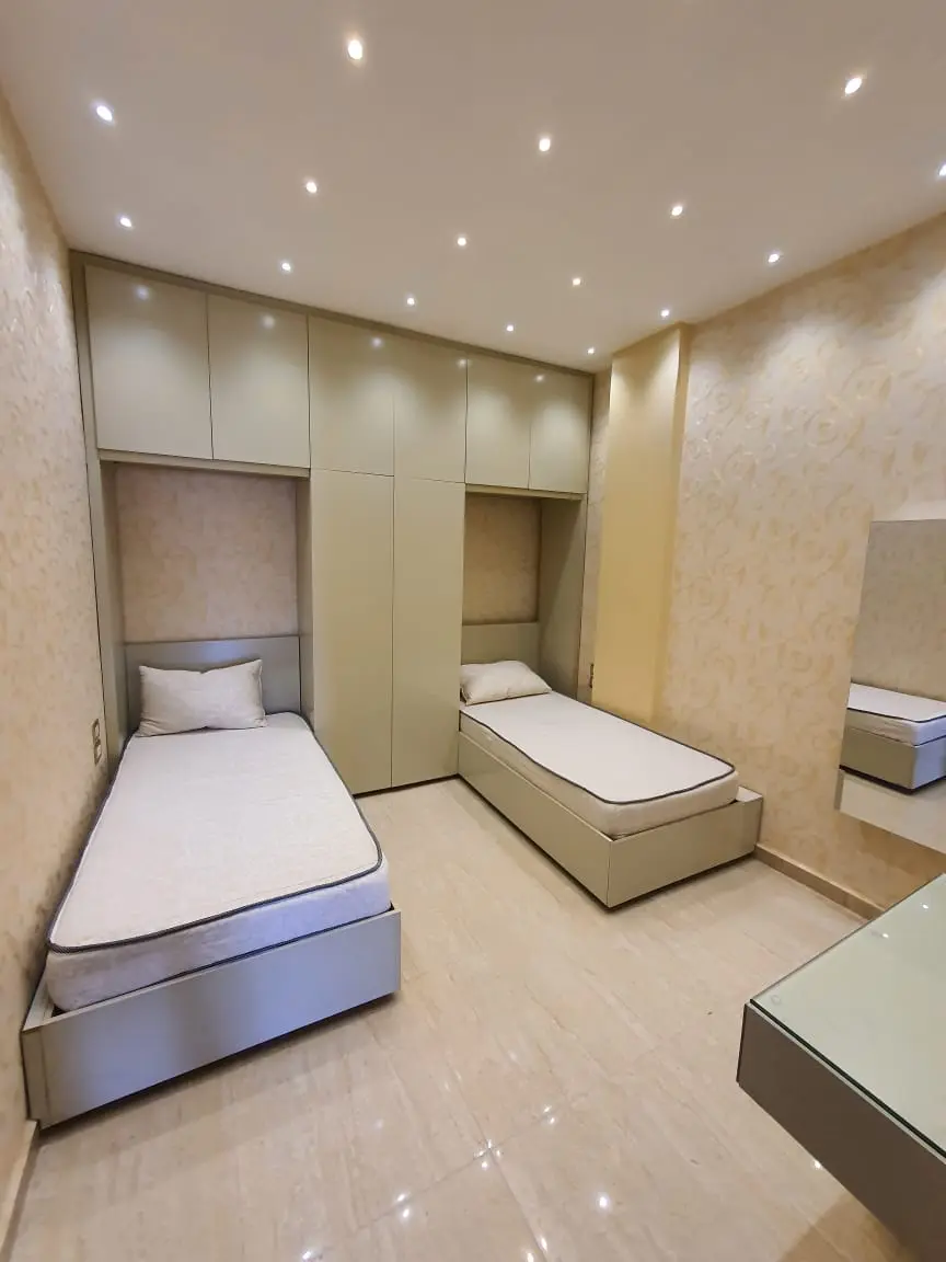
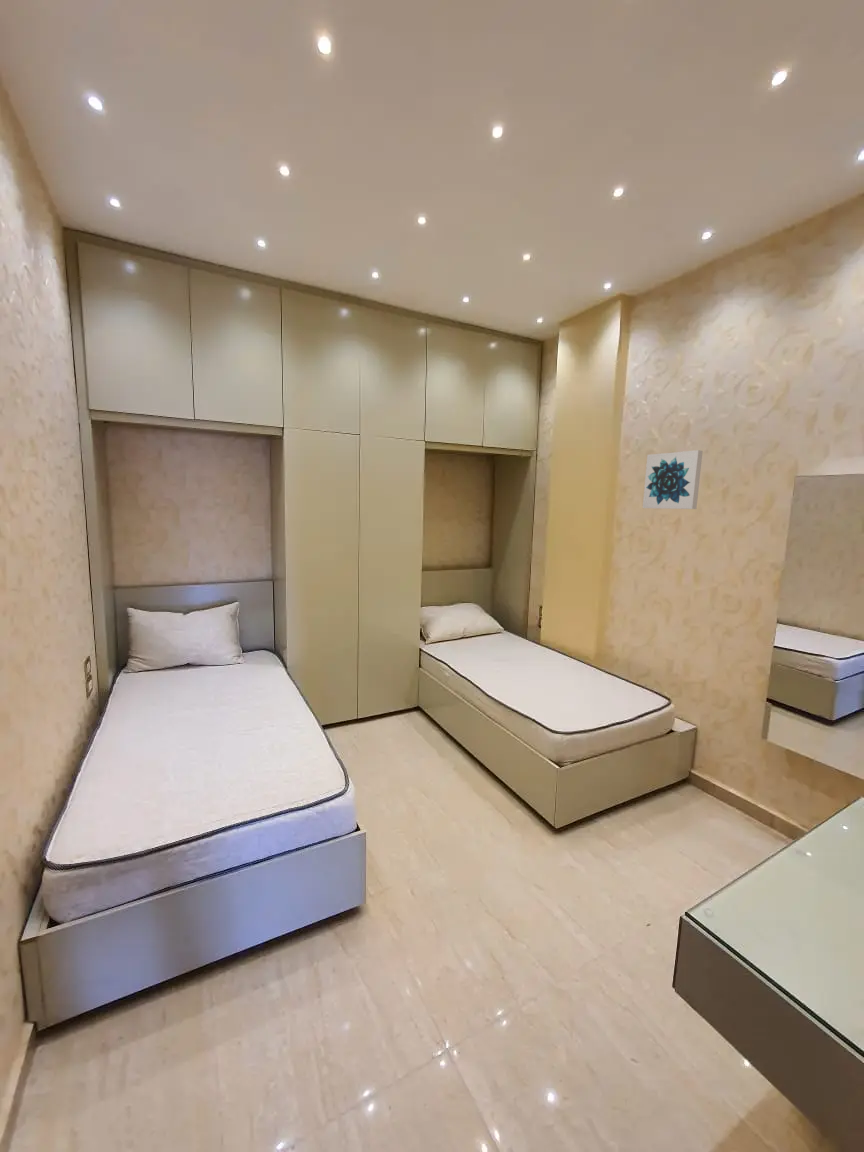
+ wall art (670, 480)
